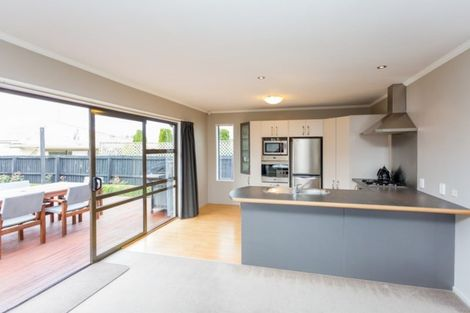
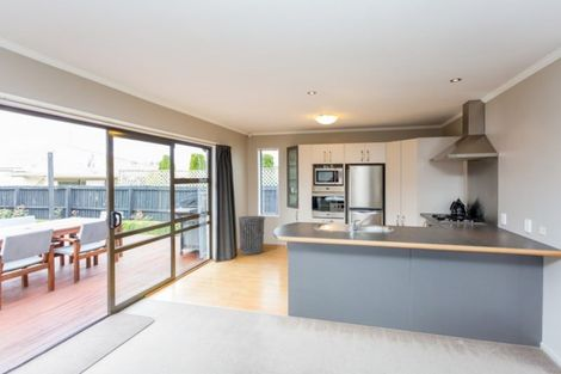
+ trash can (251, 234)
